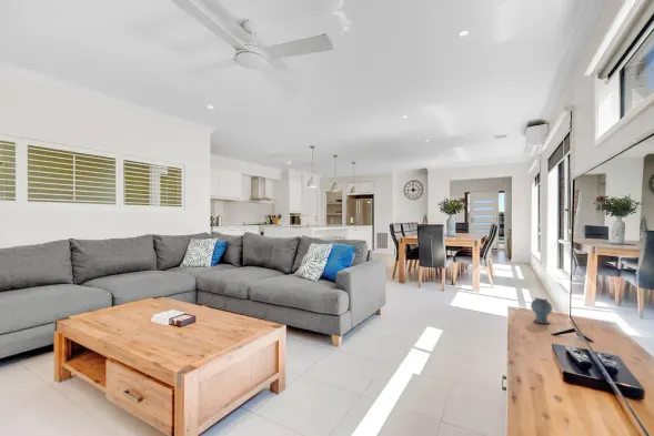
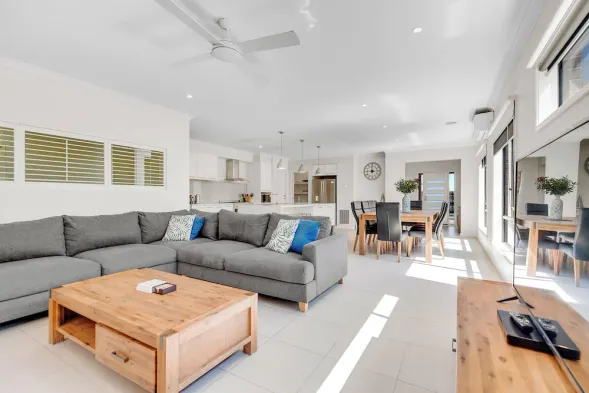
- speaker (541, 310)
